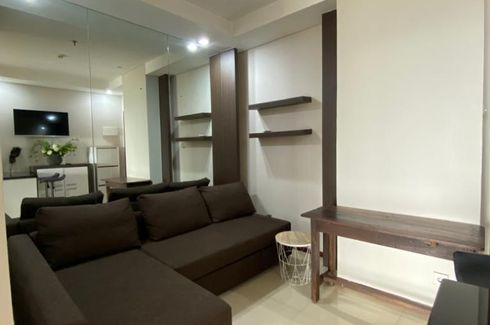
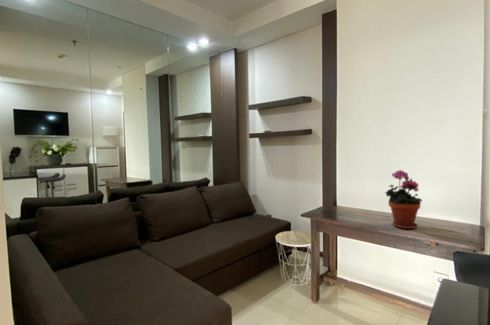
+ potted plant (403, 198)
